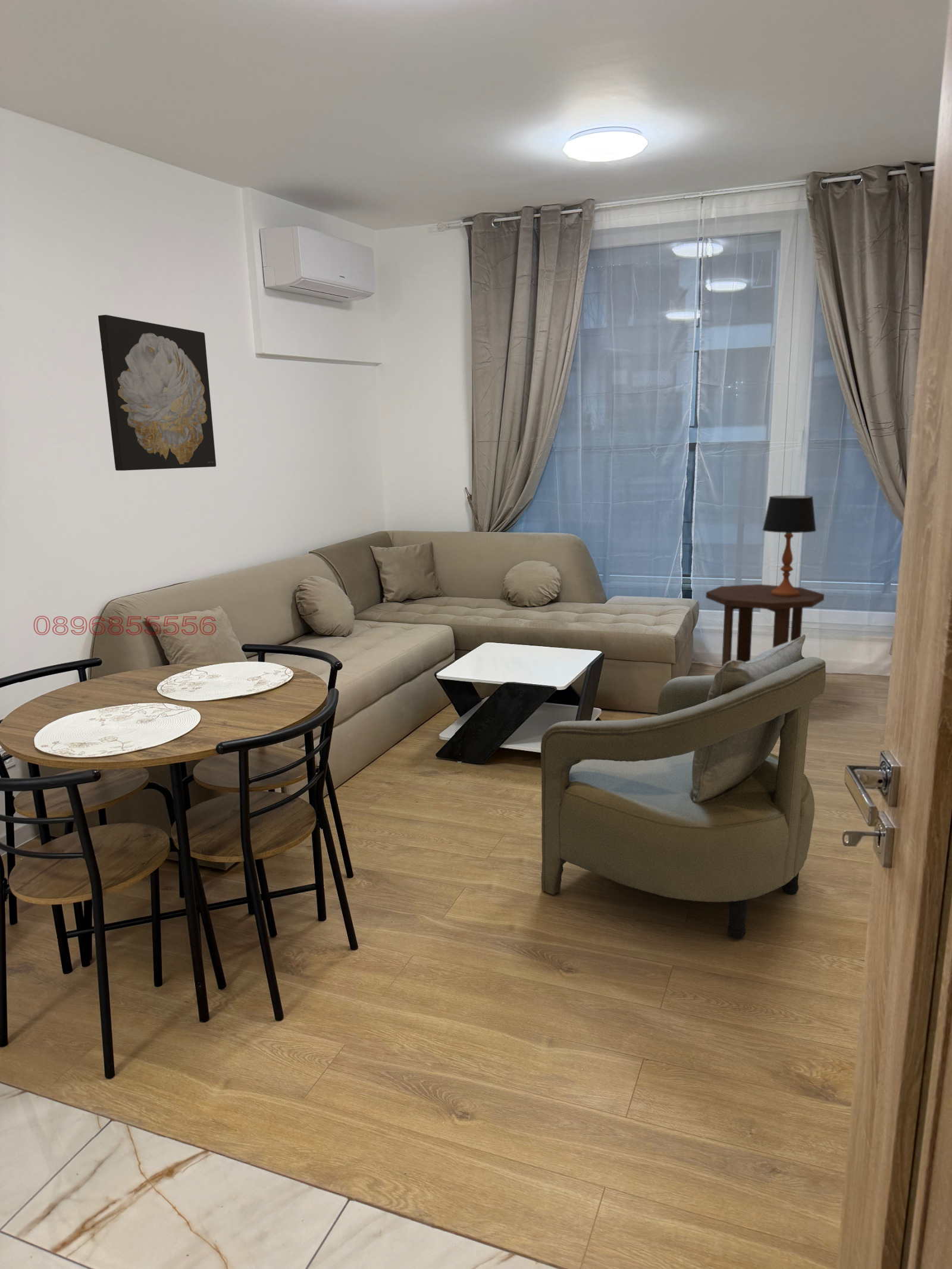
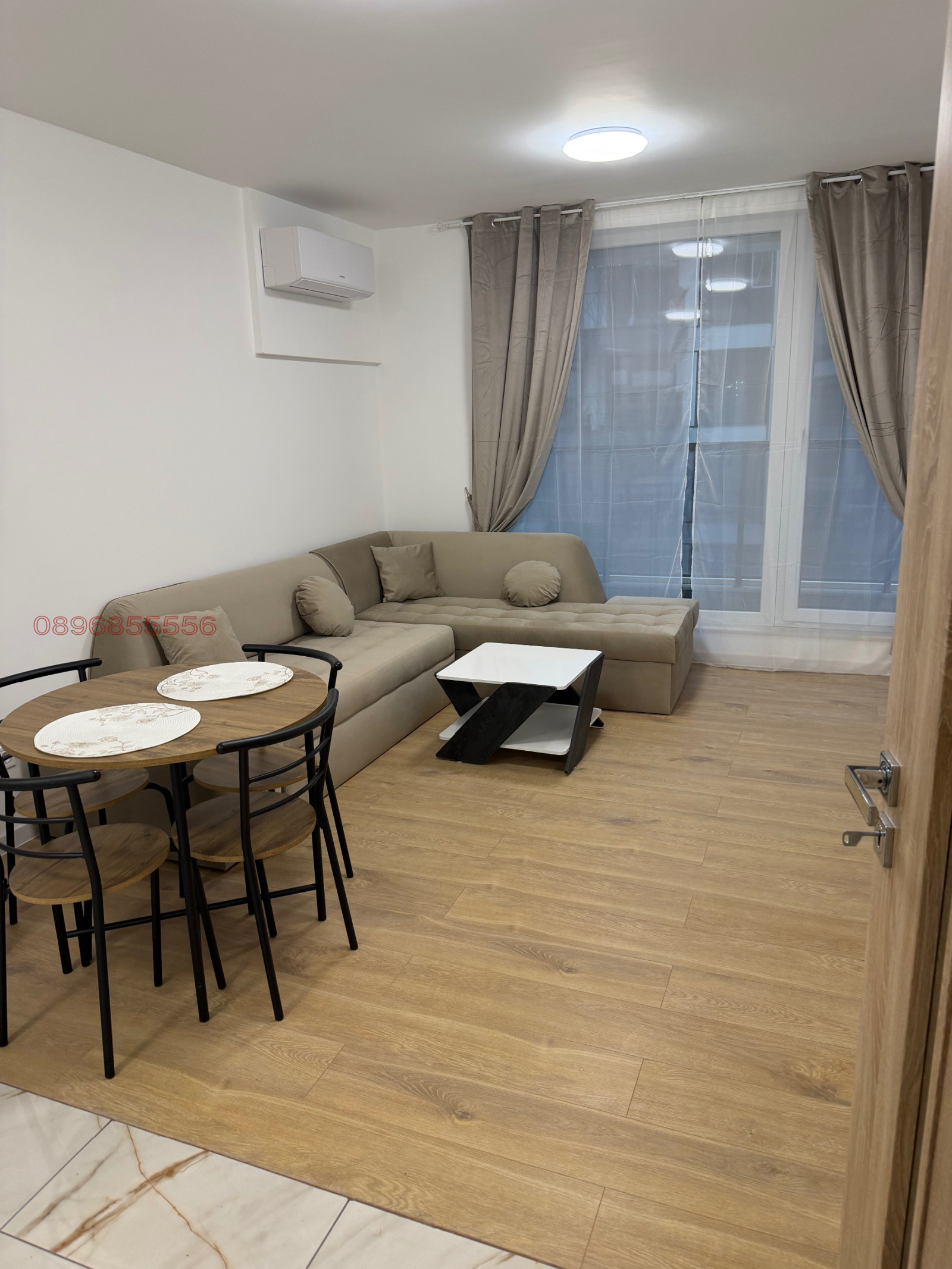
- table lamp (788, 546)
- wall art (162, 397)
- side table (750, 648)
- armchair (693, 764)
